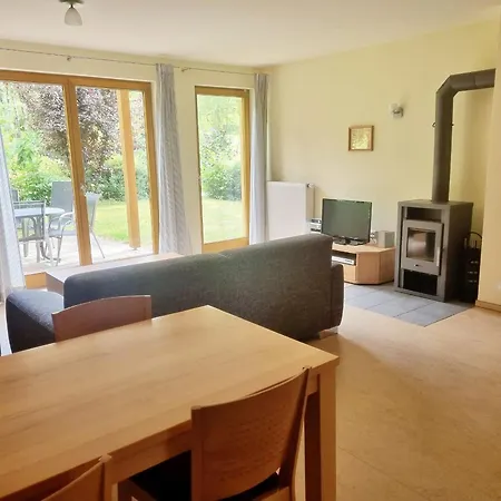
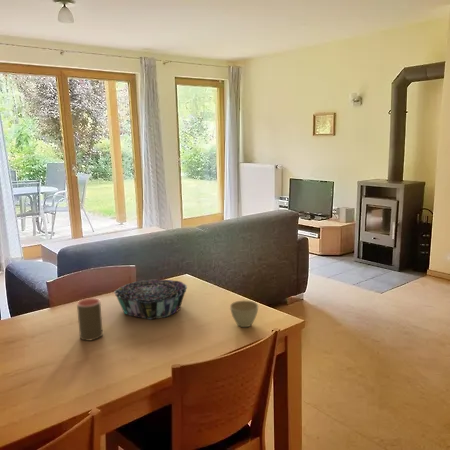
+ cup (90, 319)
+ flower pot (244, 315)
+ decorative bowl (151, 299)
